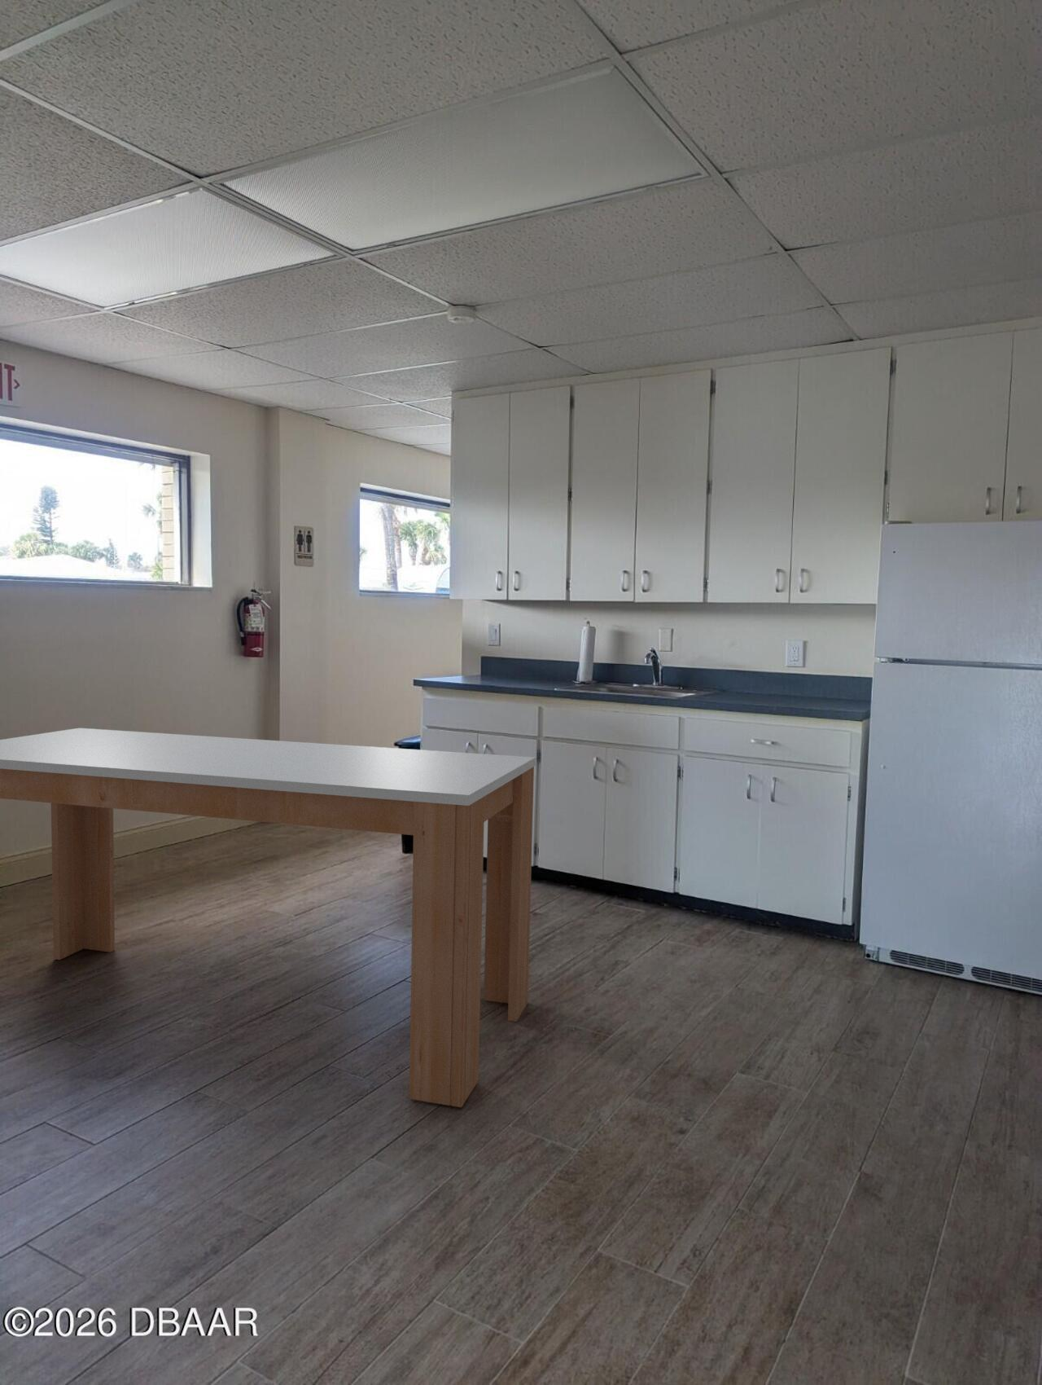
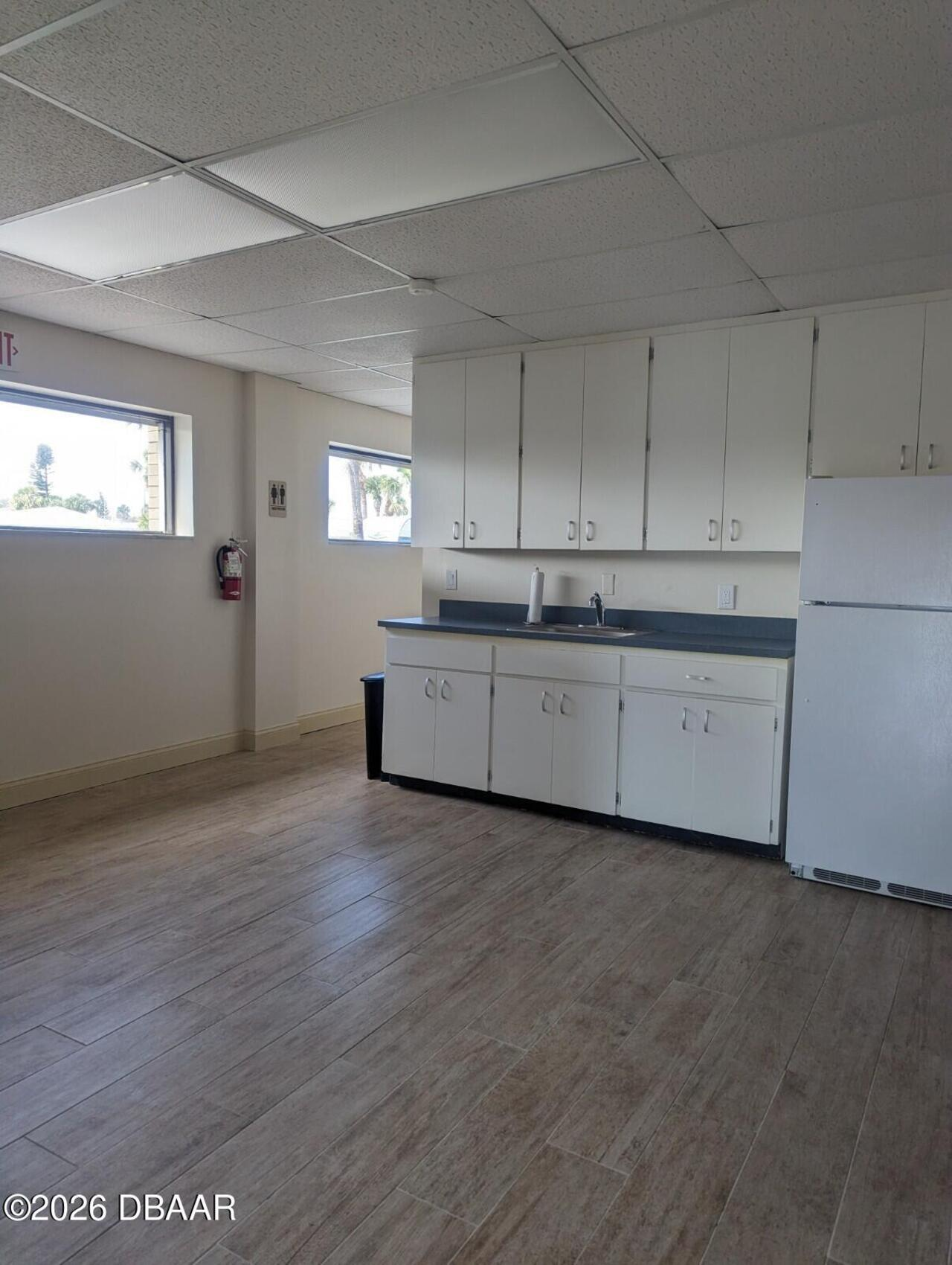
- dining table (243, 820)
